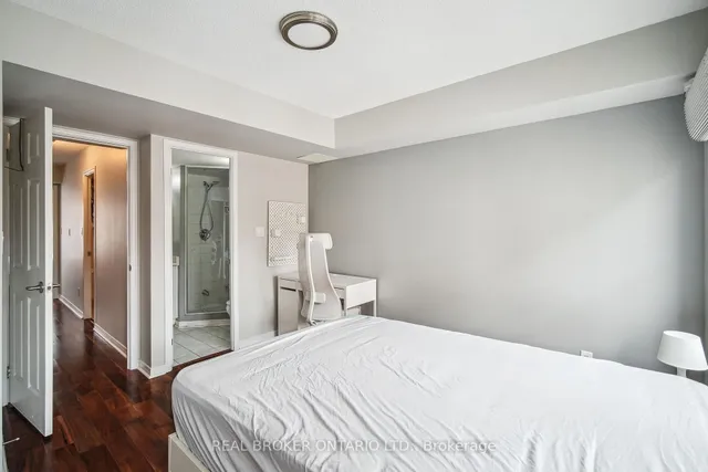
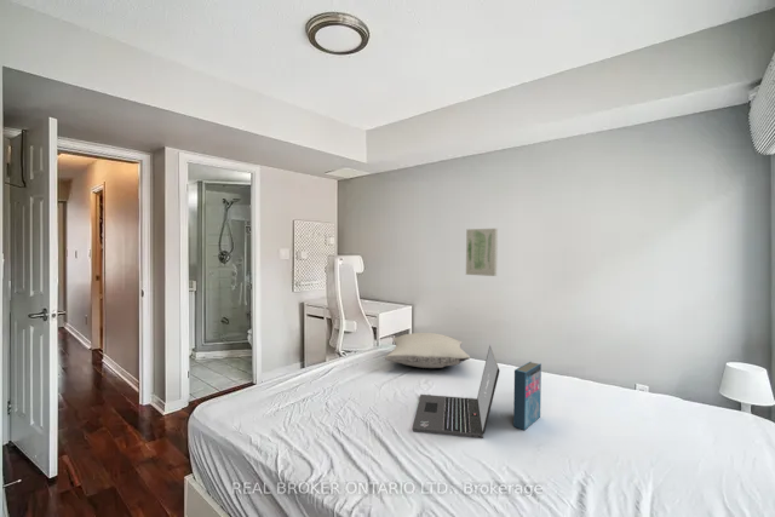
+ book (527, 394)
+ wall art (481, 252)
+ pillow (426, 347)
+ laptop (454, 397)
